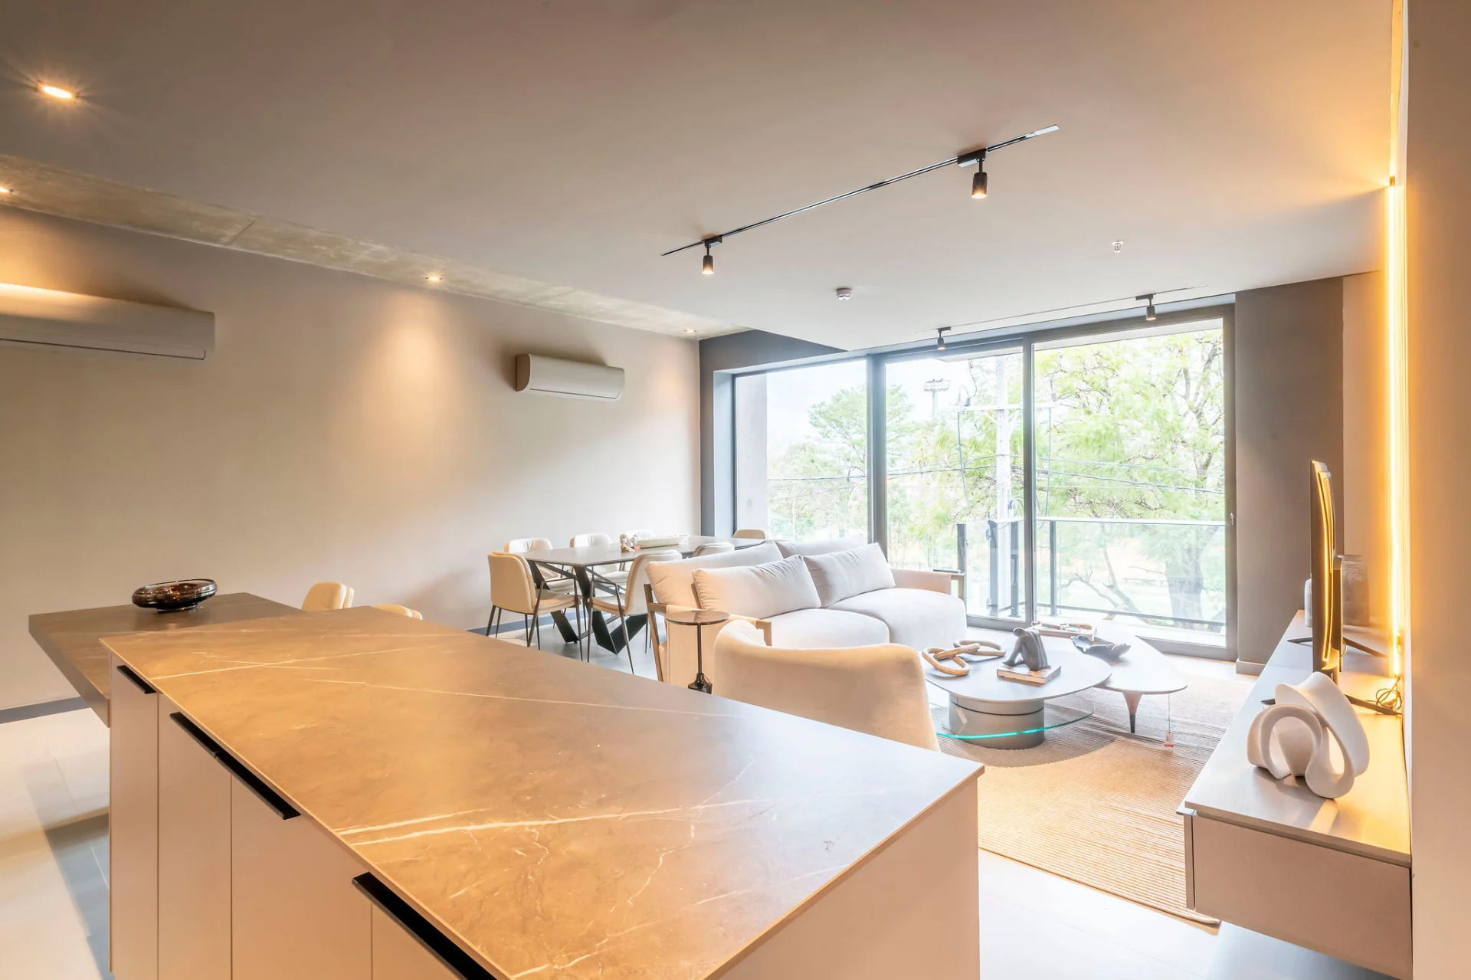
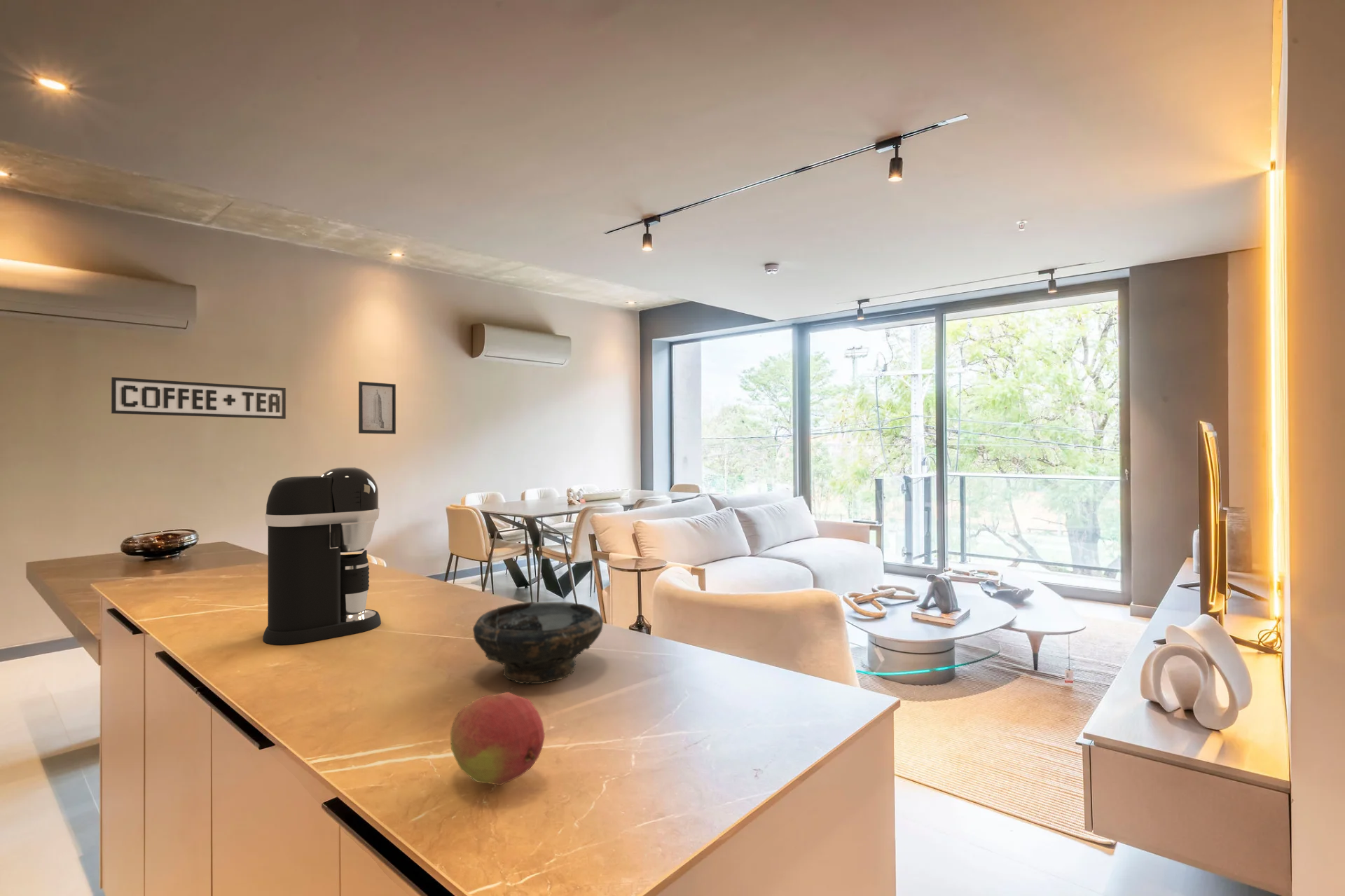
+ fruit (496, 737)
+ sign (205, 399)
+ bowl (539, 642)
+ wall art (377, 408)
+ coffee maker (324, 549)
